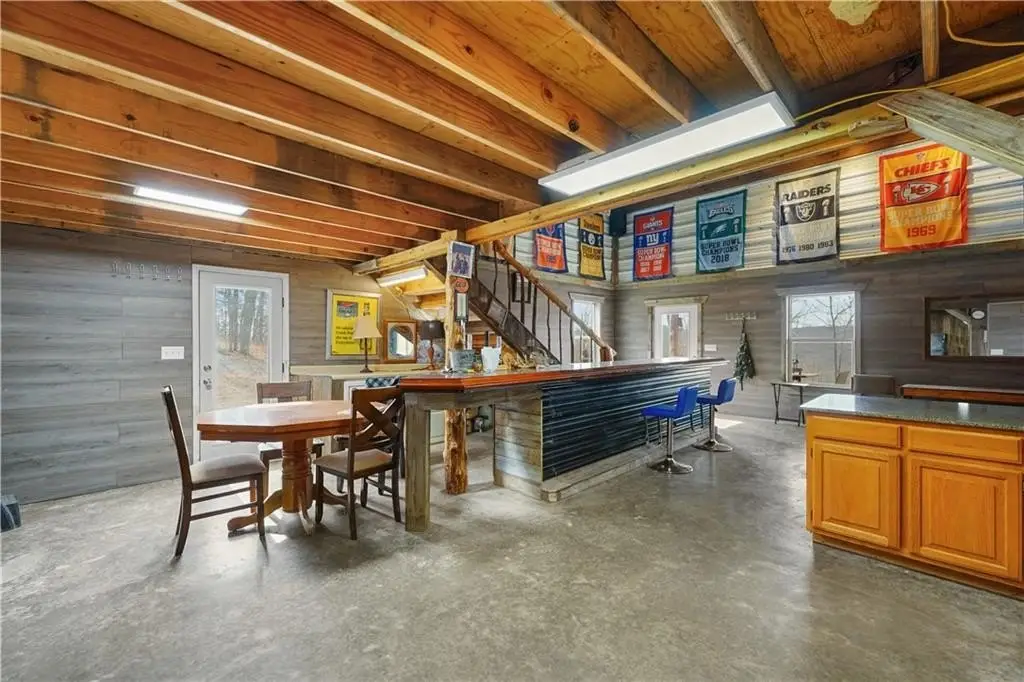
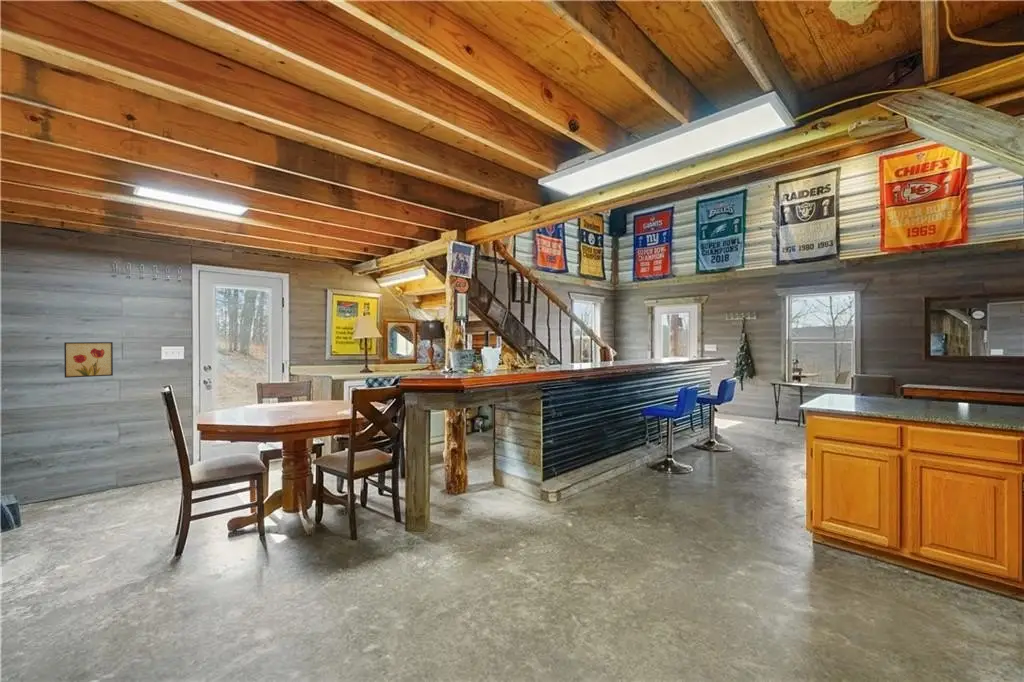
+ wall art (89, 359)
